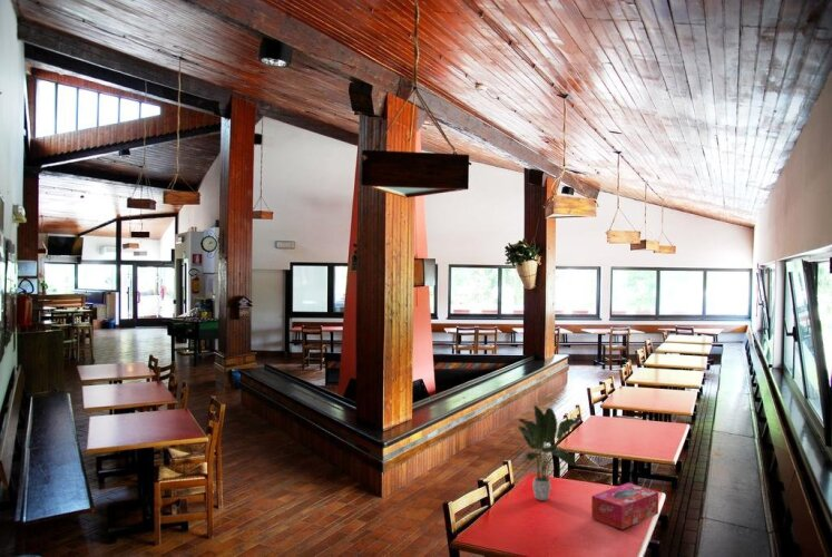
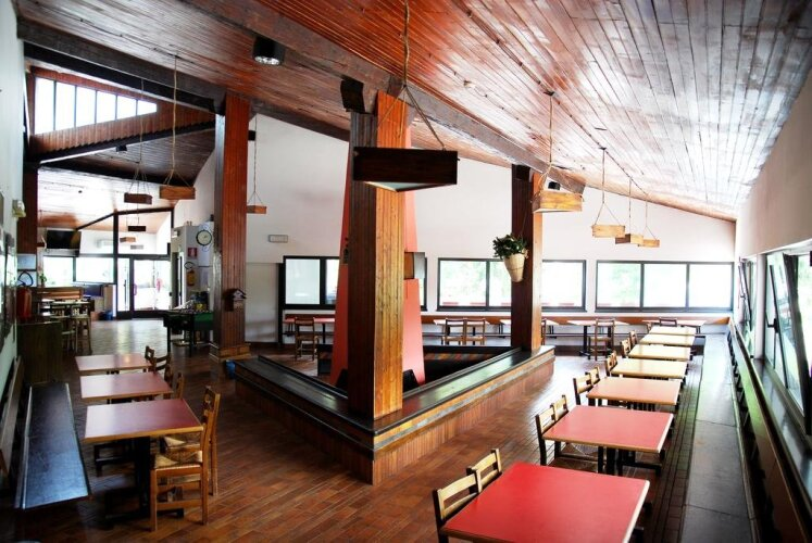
- potted plant (547, 451)
- tissue box (625, 505)
